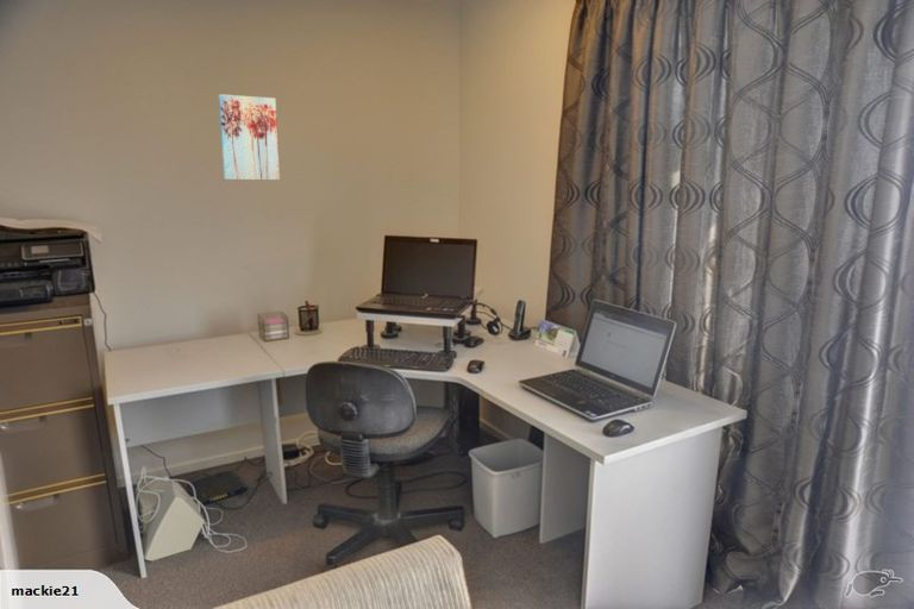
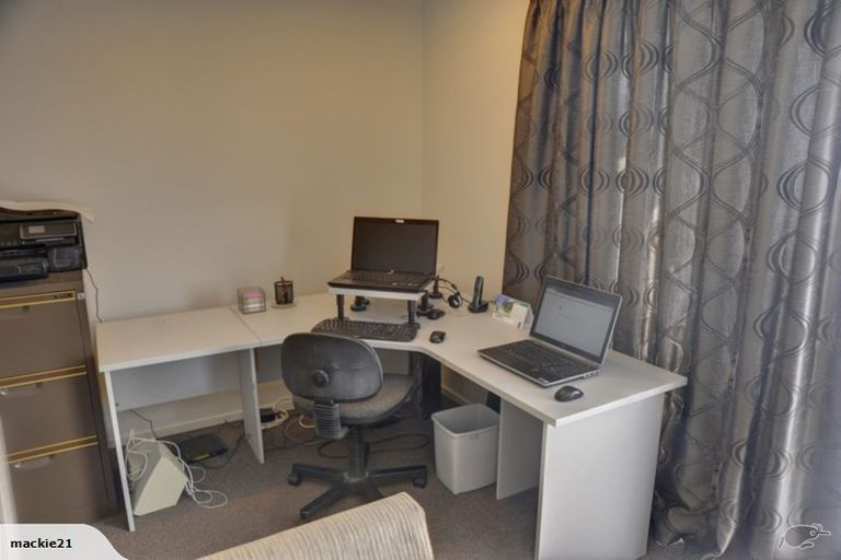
- wall art (250, 138)
